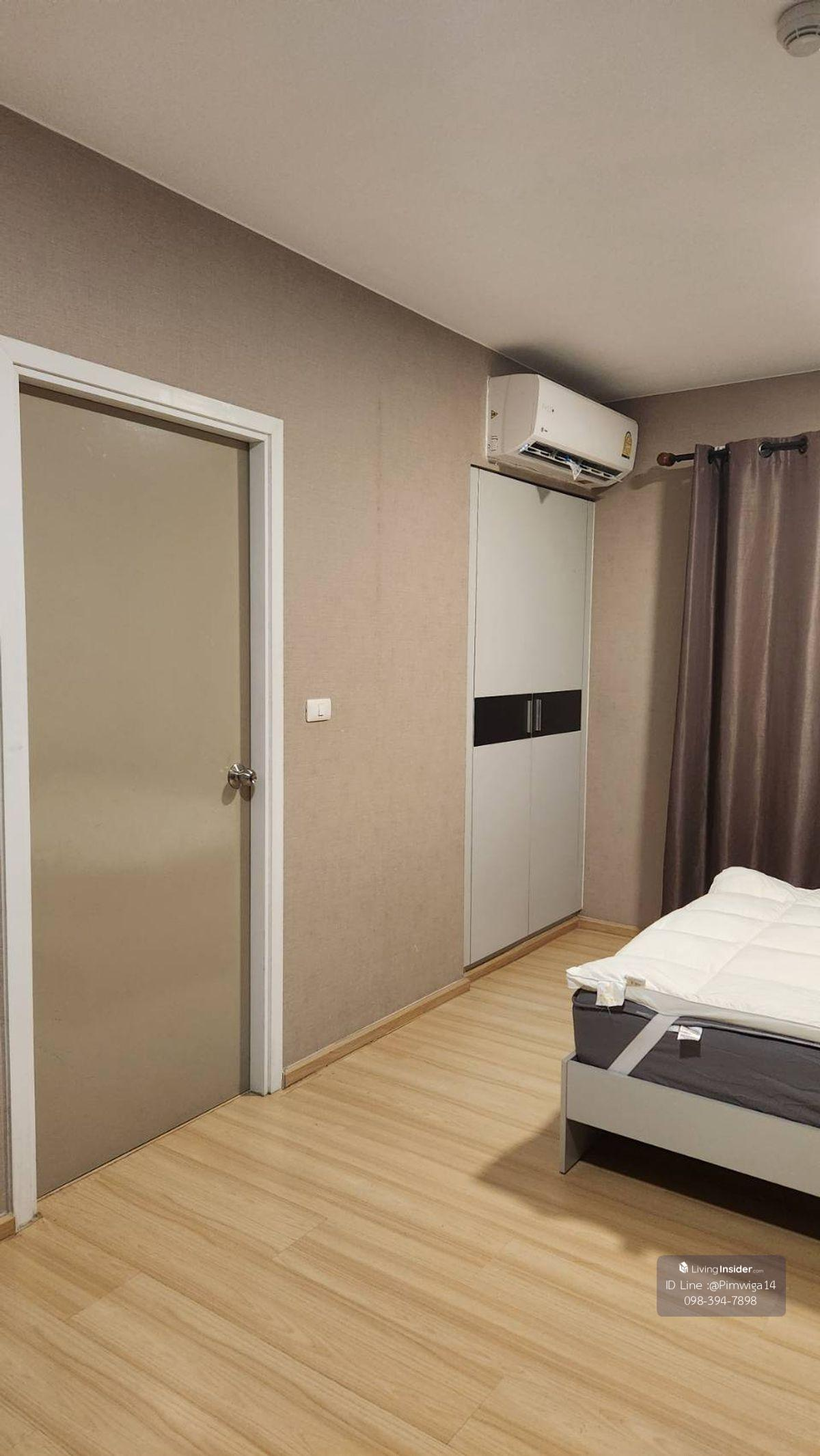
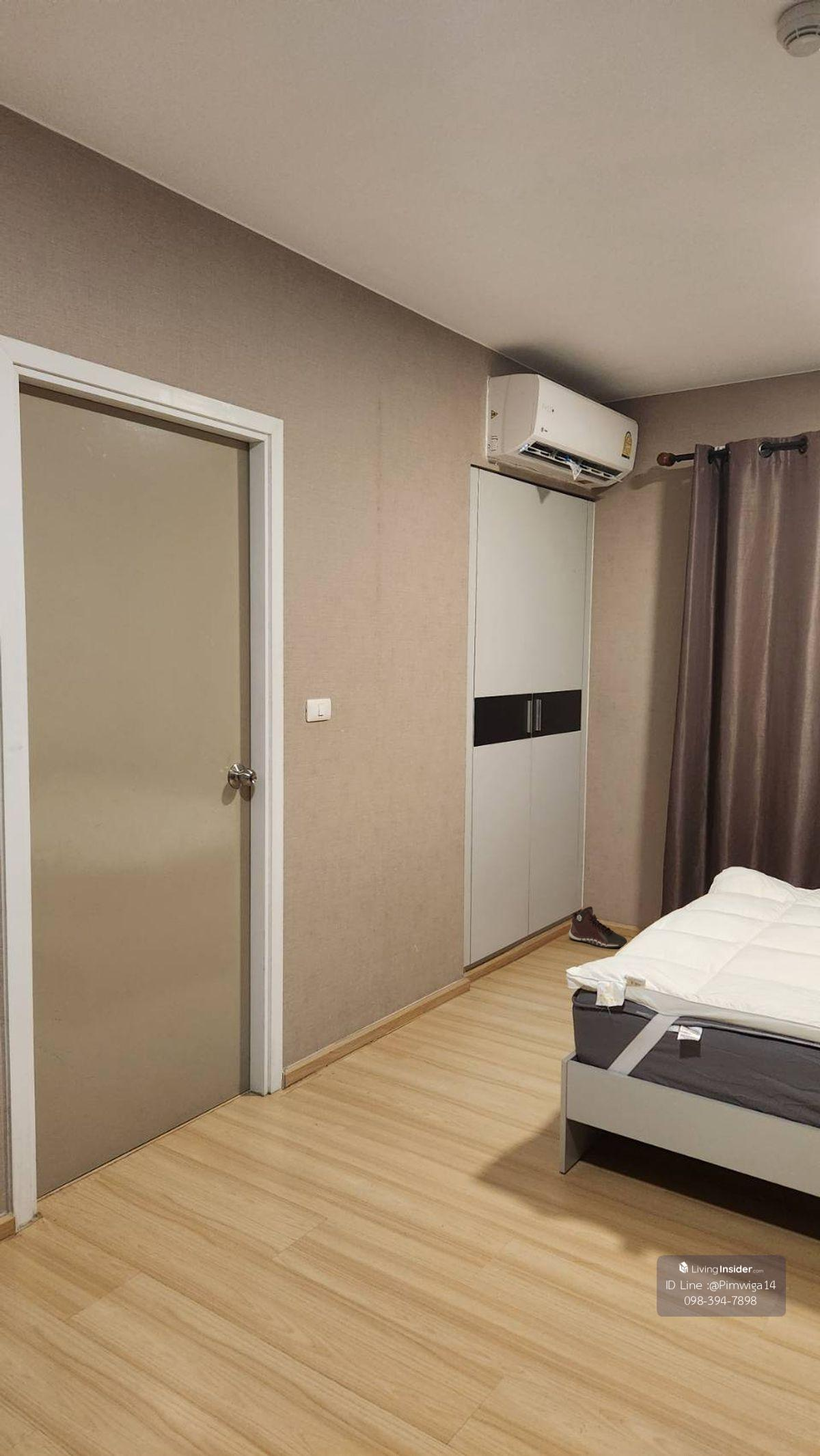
+ sneaker (597, 925)
